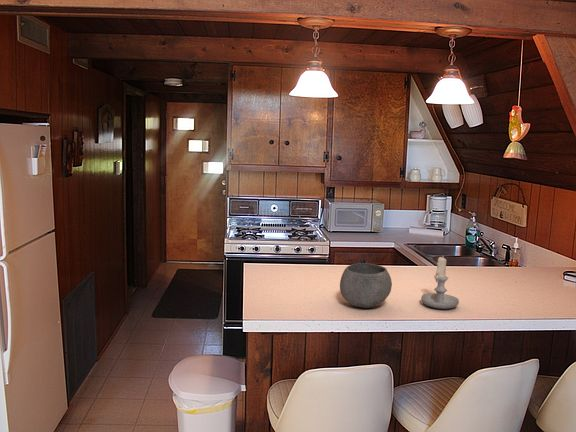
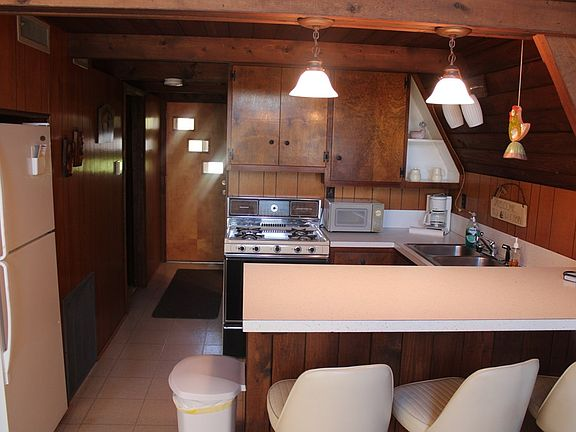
- candle (441, 280)
- bowl (365, 286)
